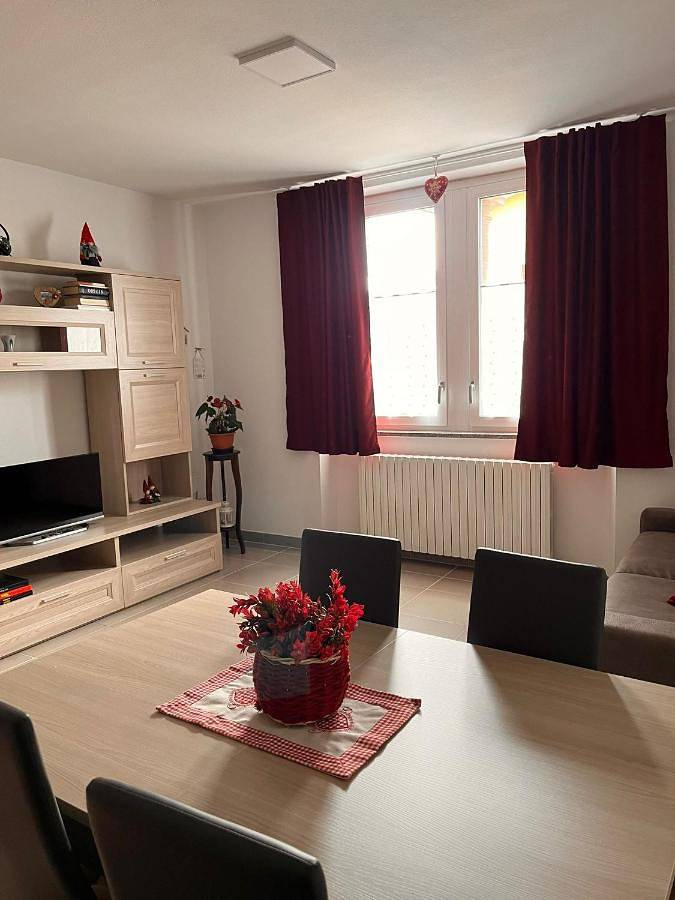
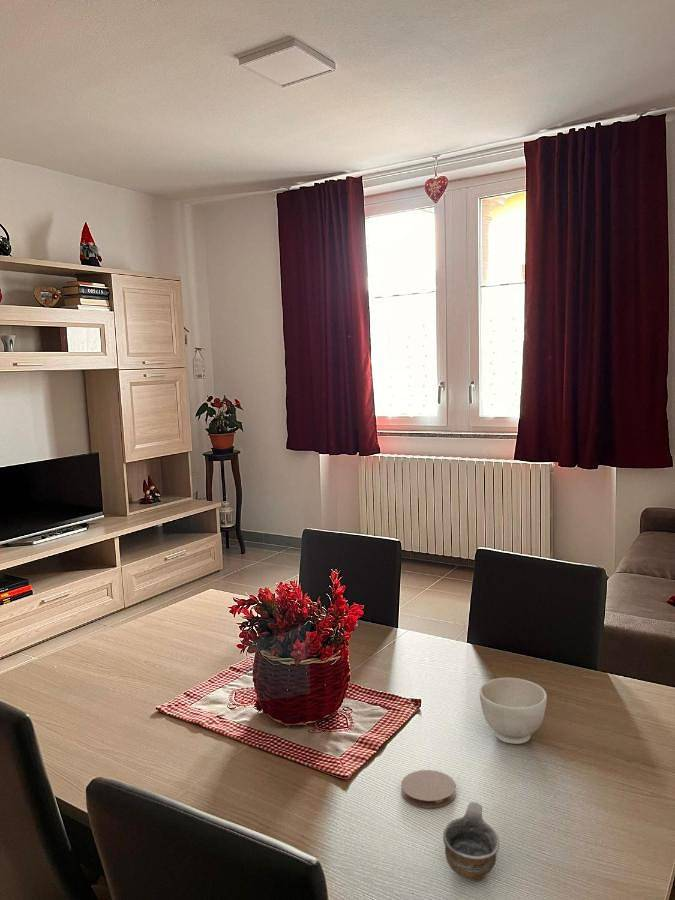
+ bowl (513, 713)
+ coaster (428, 788)
+ cup (473, 844)
